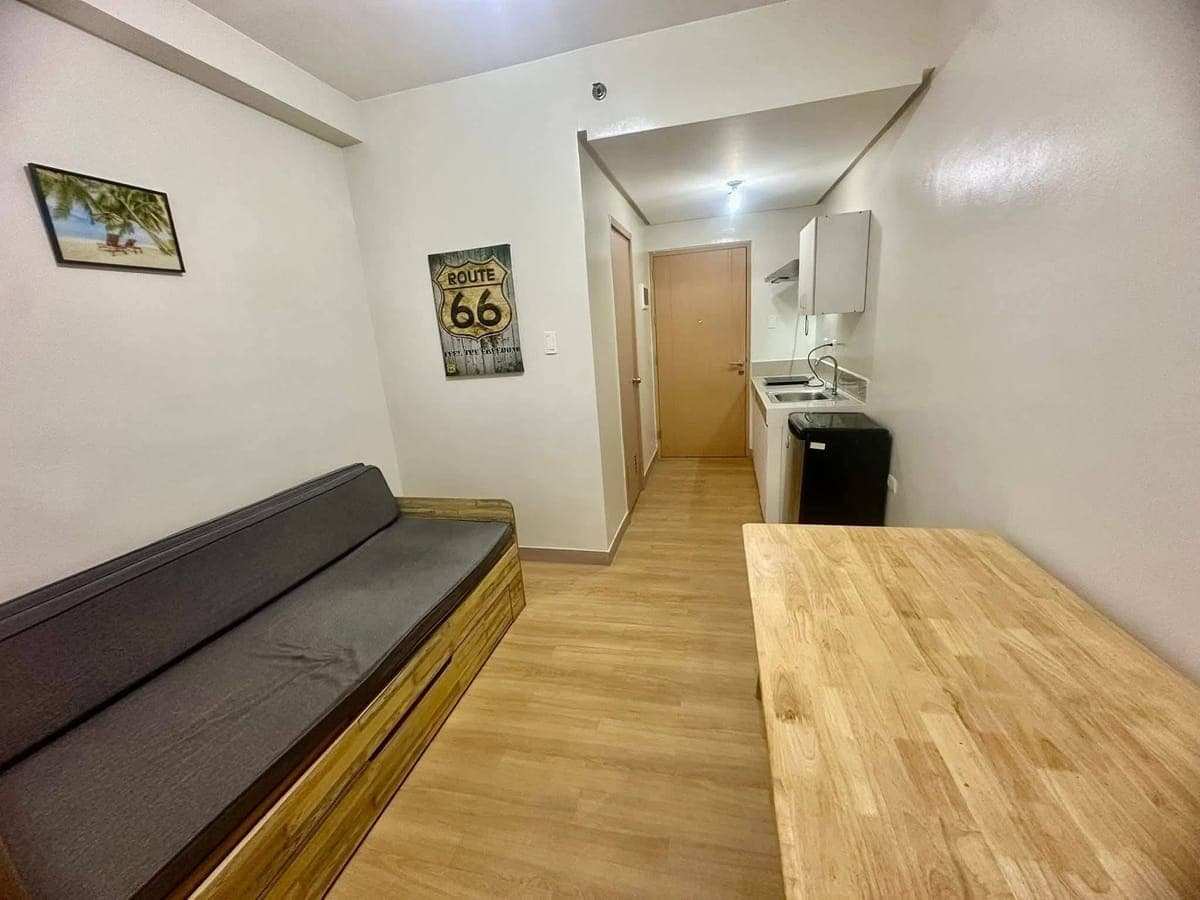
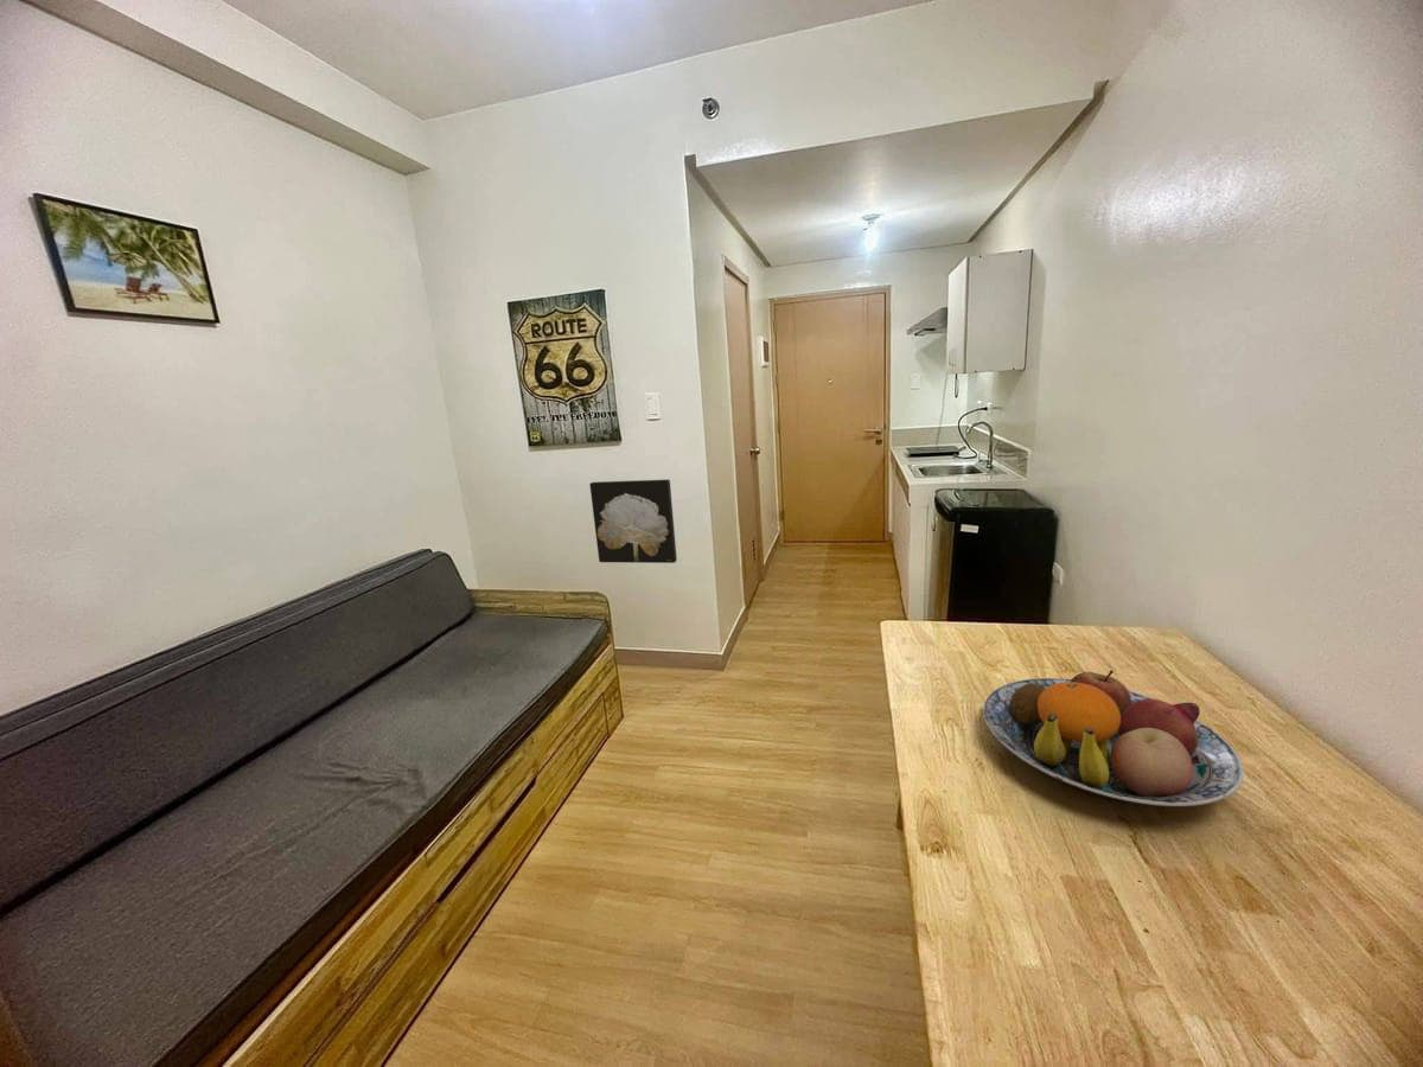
+ wall art (633, 522)
+ fruit bowl (1099, 721)
